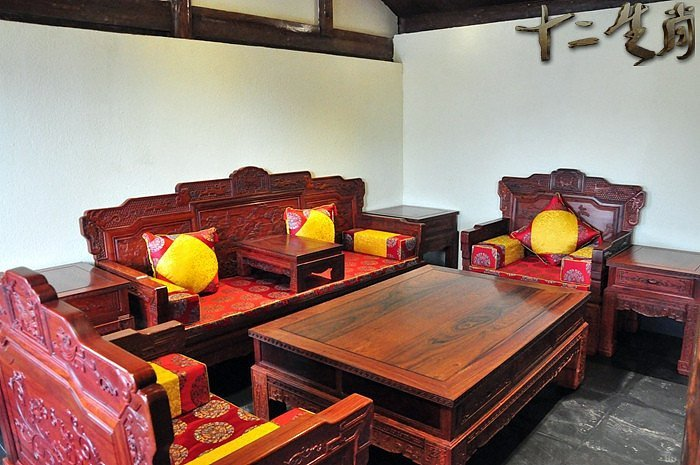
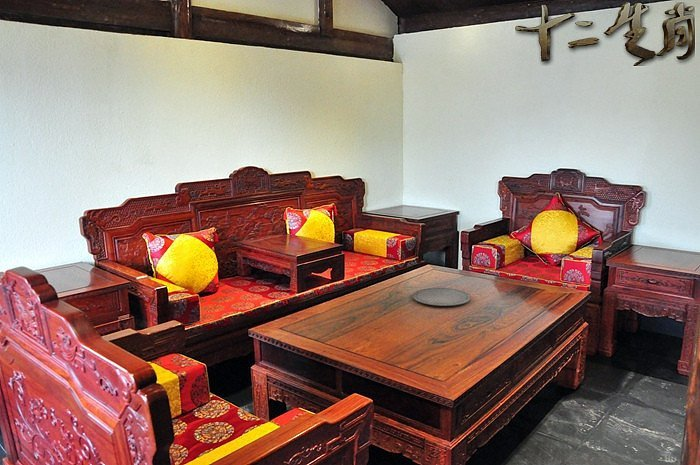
+ plate (441, 297)
